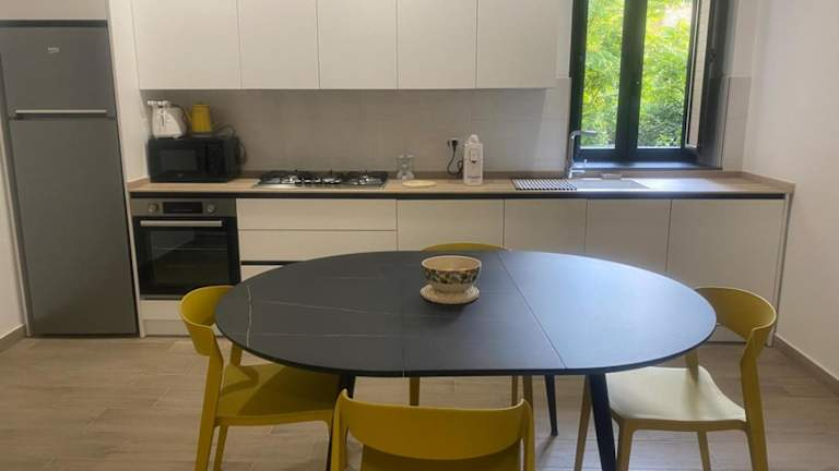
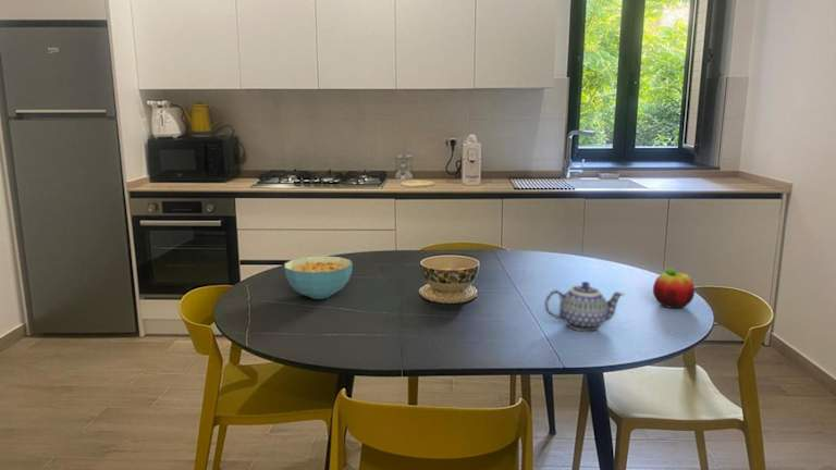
+ teapot (583, 304)
+ cereal bowl (318, 280)
+ fruit (673, 287)
